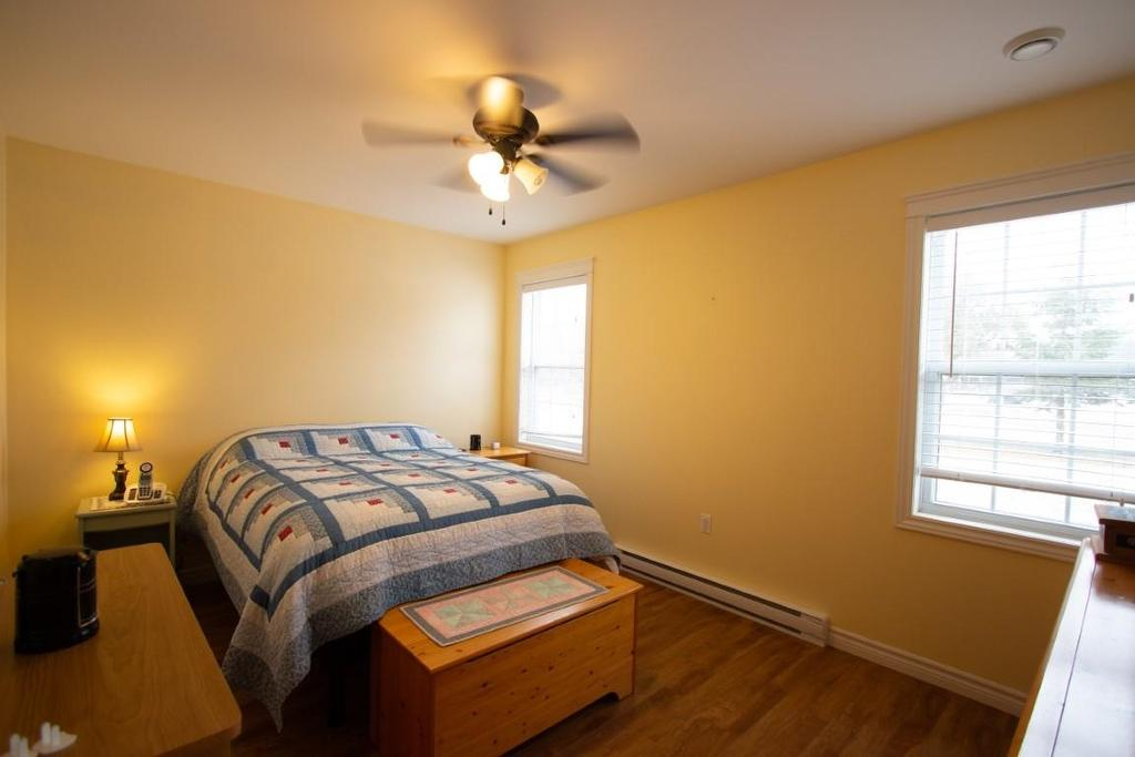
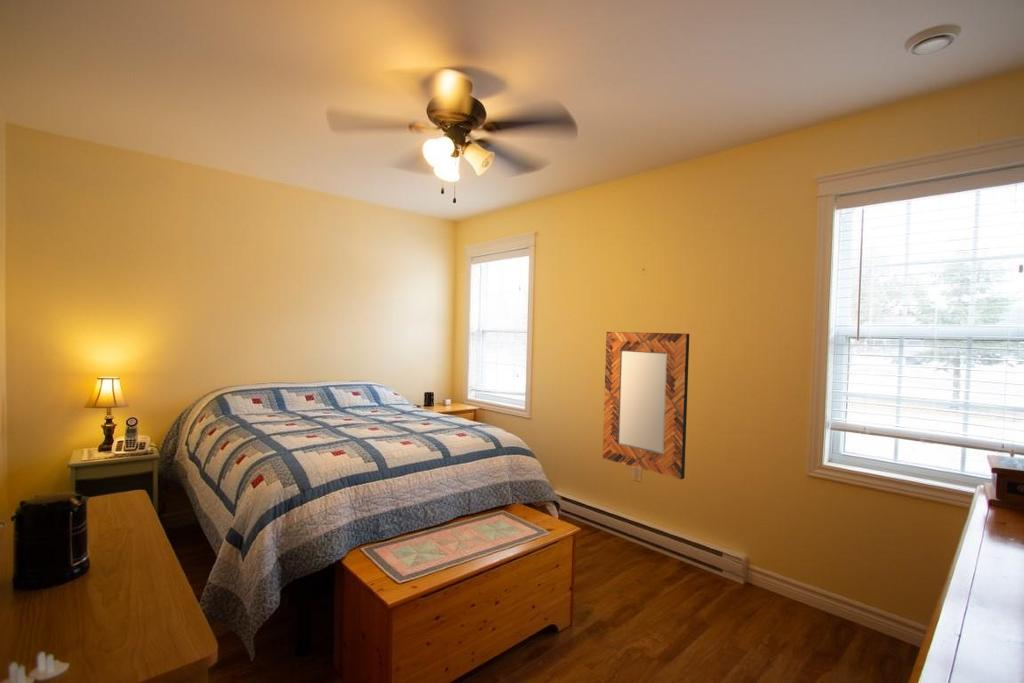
+ home mirror (642, 400)
